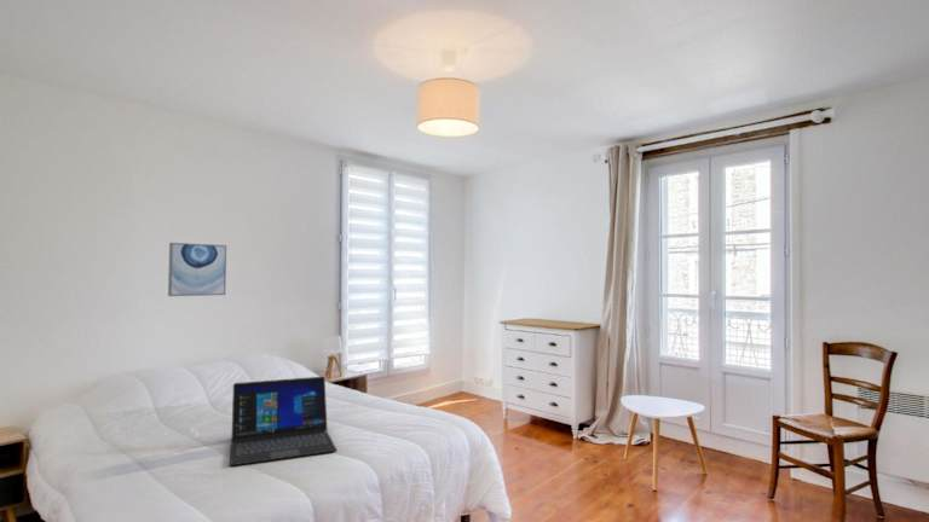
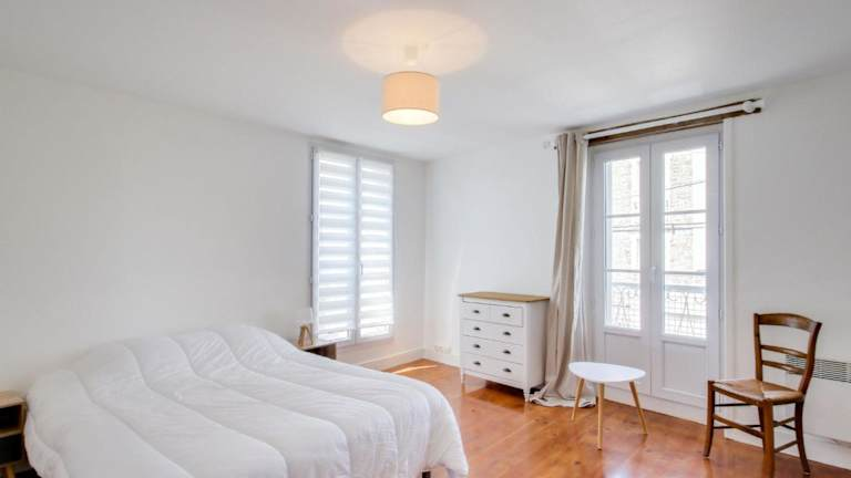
- laptop (282, 416)
- wall art (198, 269)
